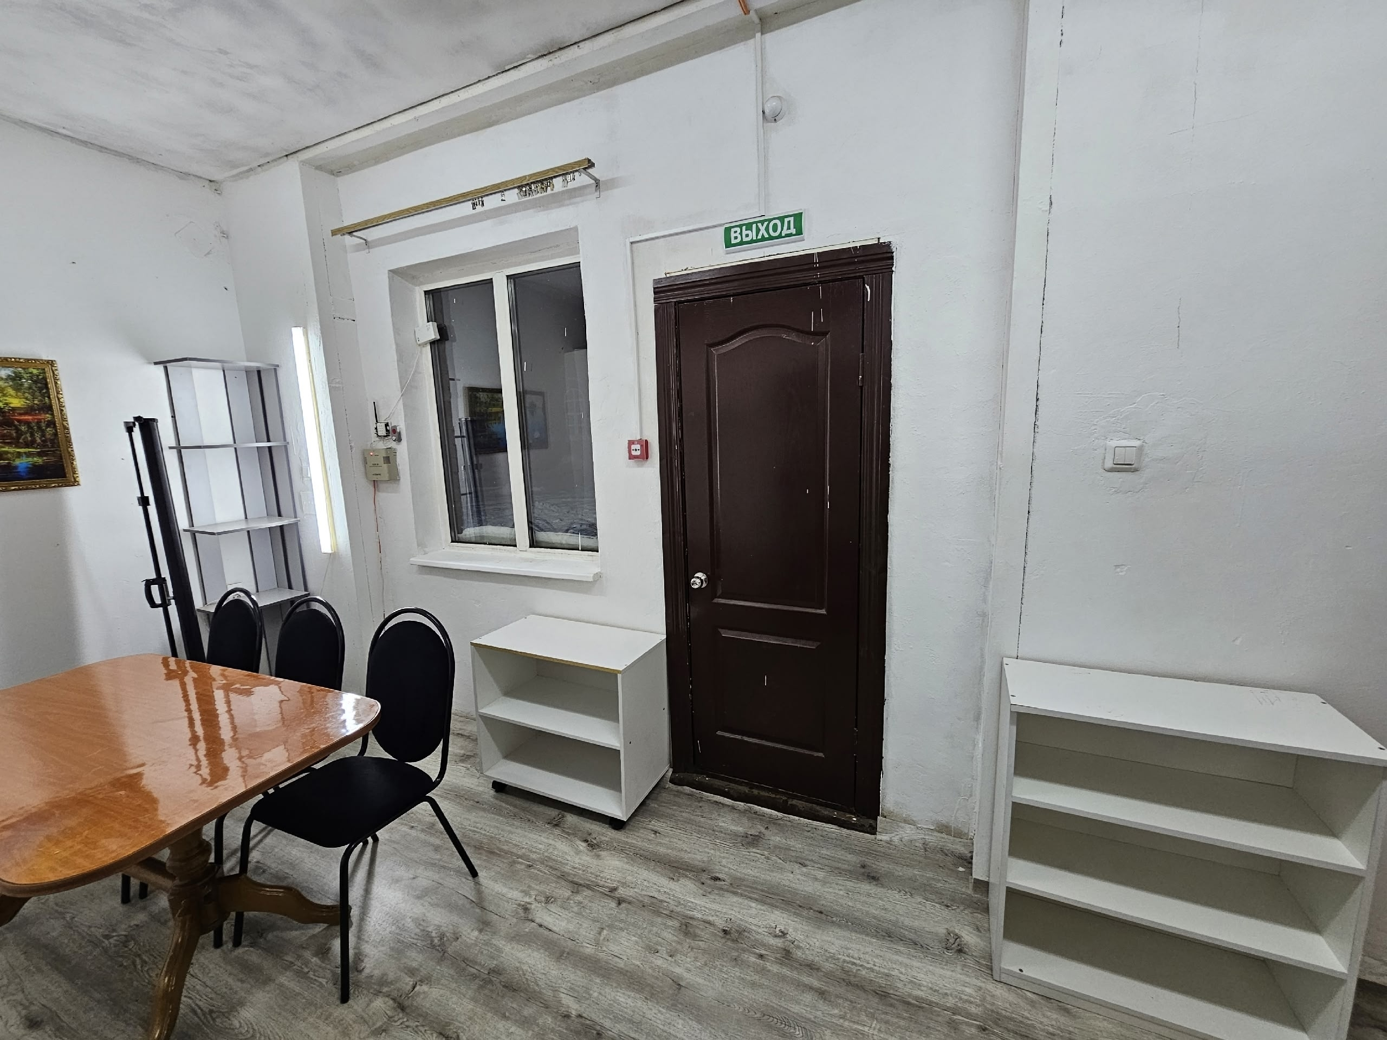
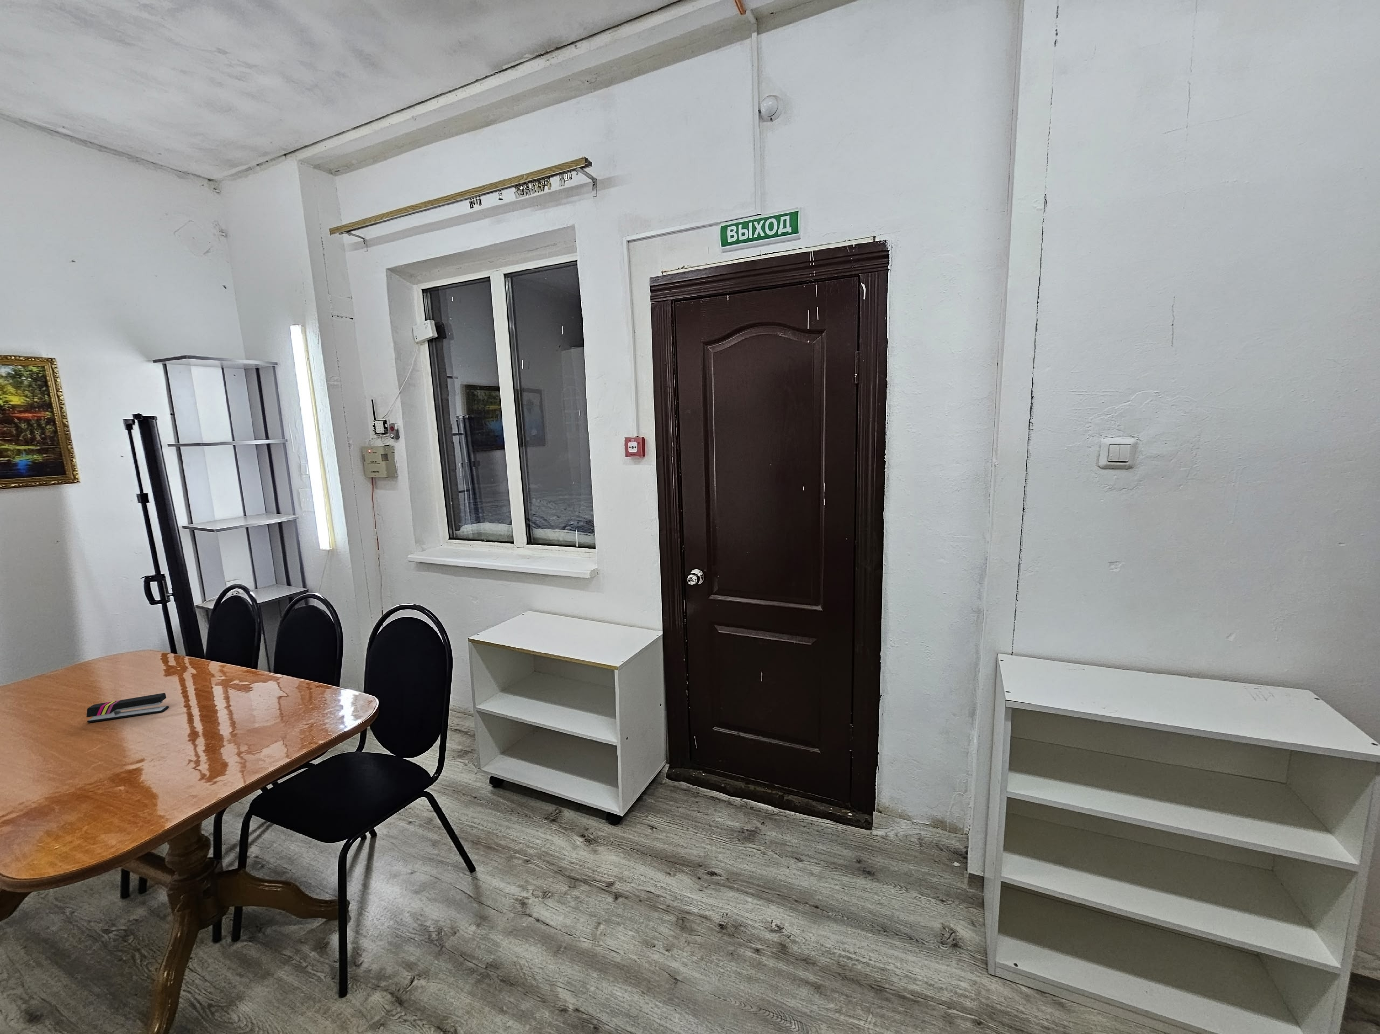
+ stapler (127, 707)
